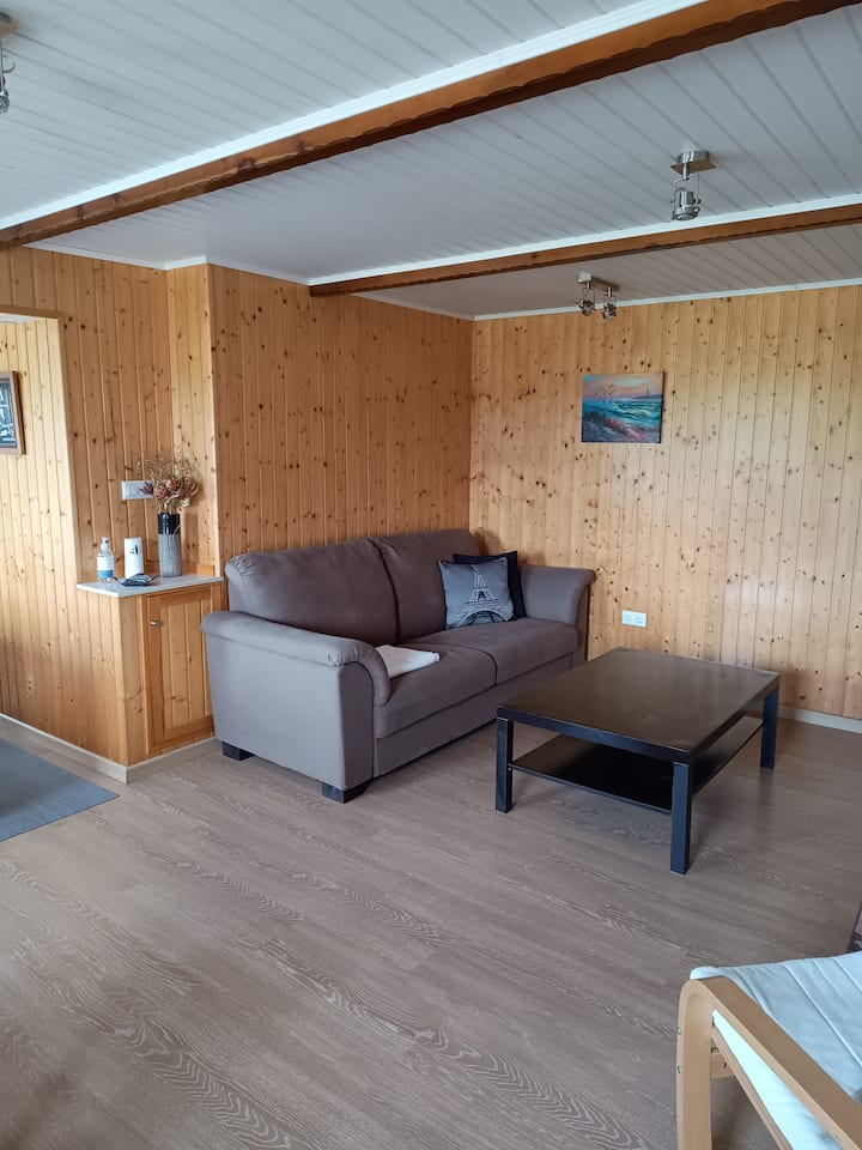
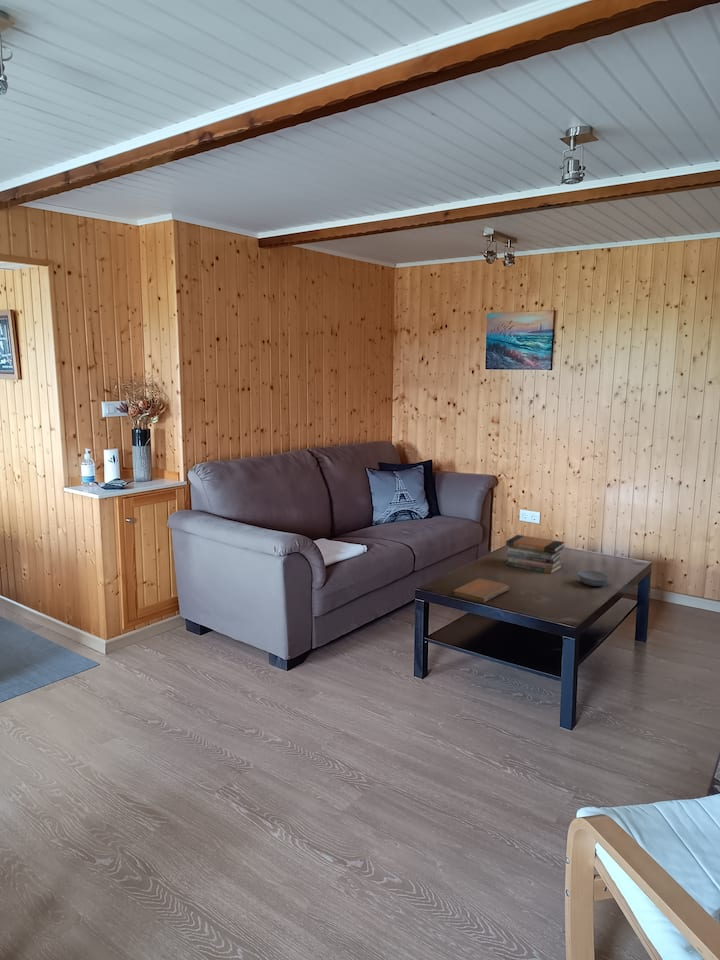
+ bowl (592, 579)
+ notebook (481, 590)
+ book stack (534, 553)
